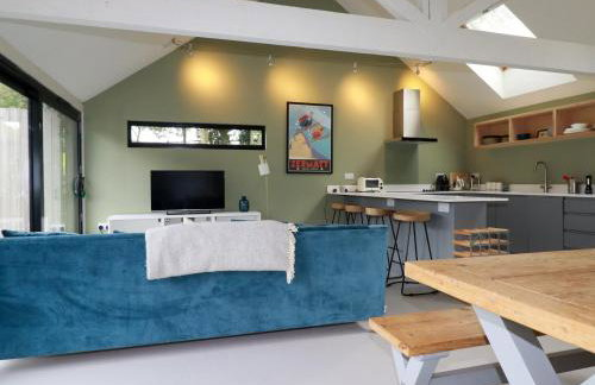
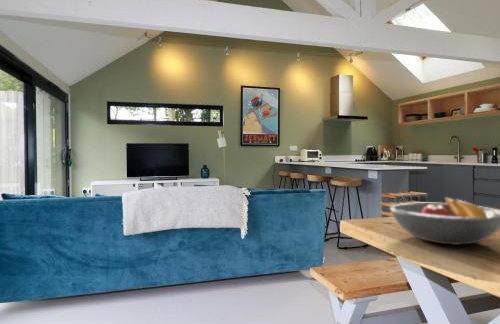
+ fruit bowl (444, 220)
